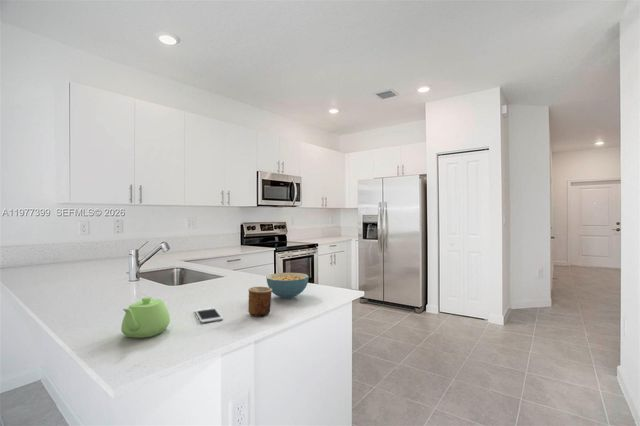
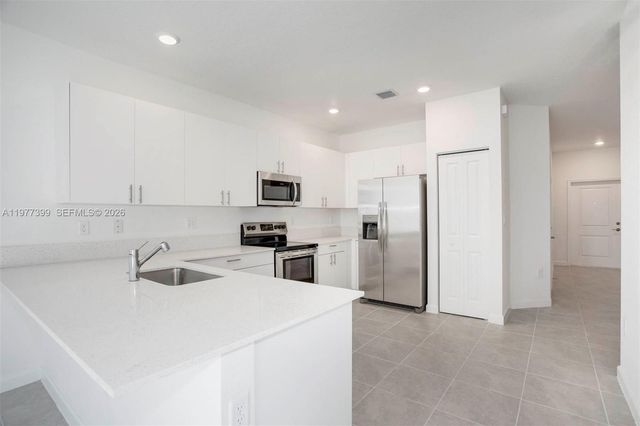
- cup (260, 301)
- teapot (144, 316)
- cell phone (208, 314)
- cereal bowl (287, 286)
